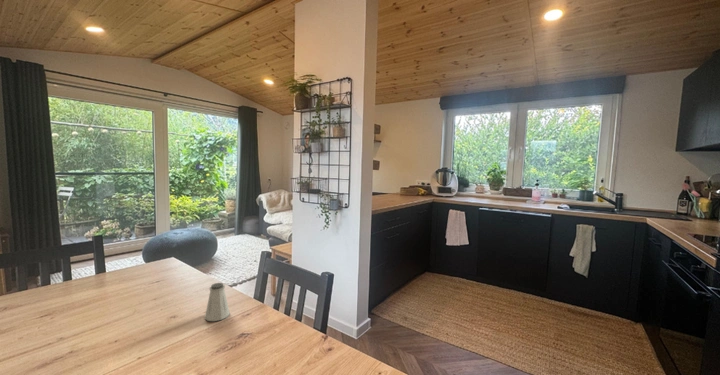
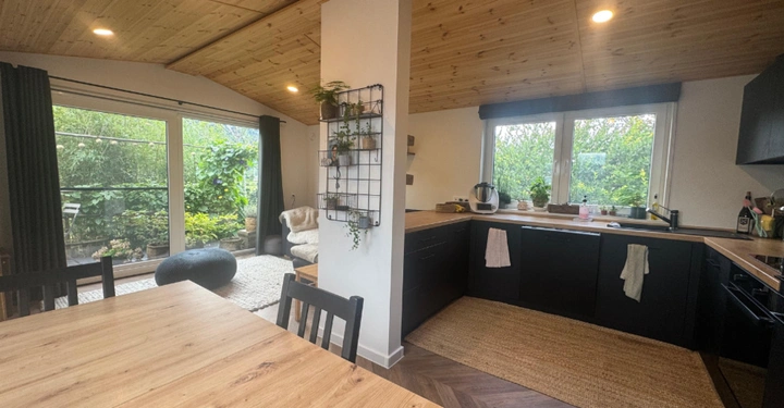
- saltshaker (217, 300)
